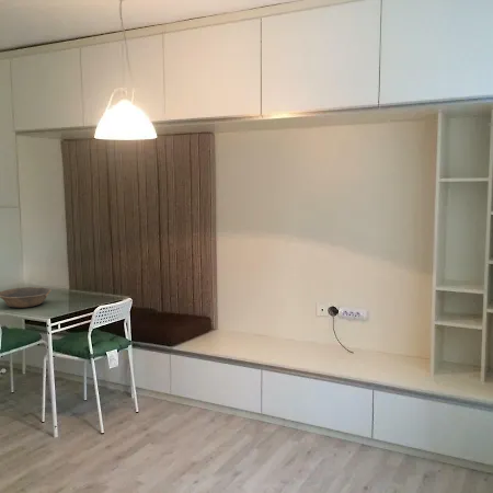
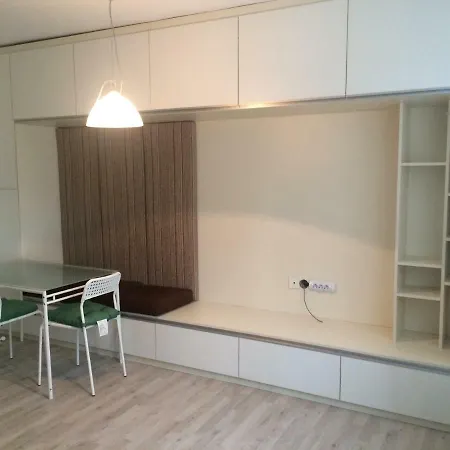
- bowl (24, 298)
